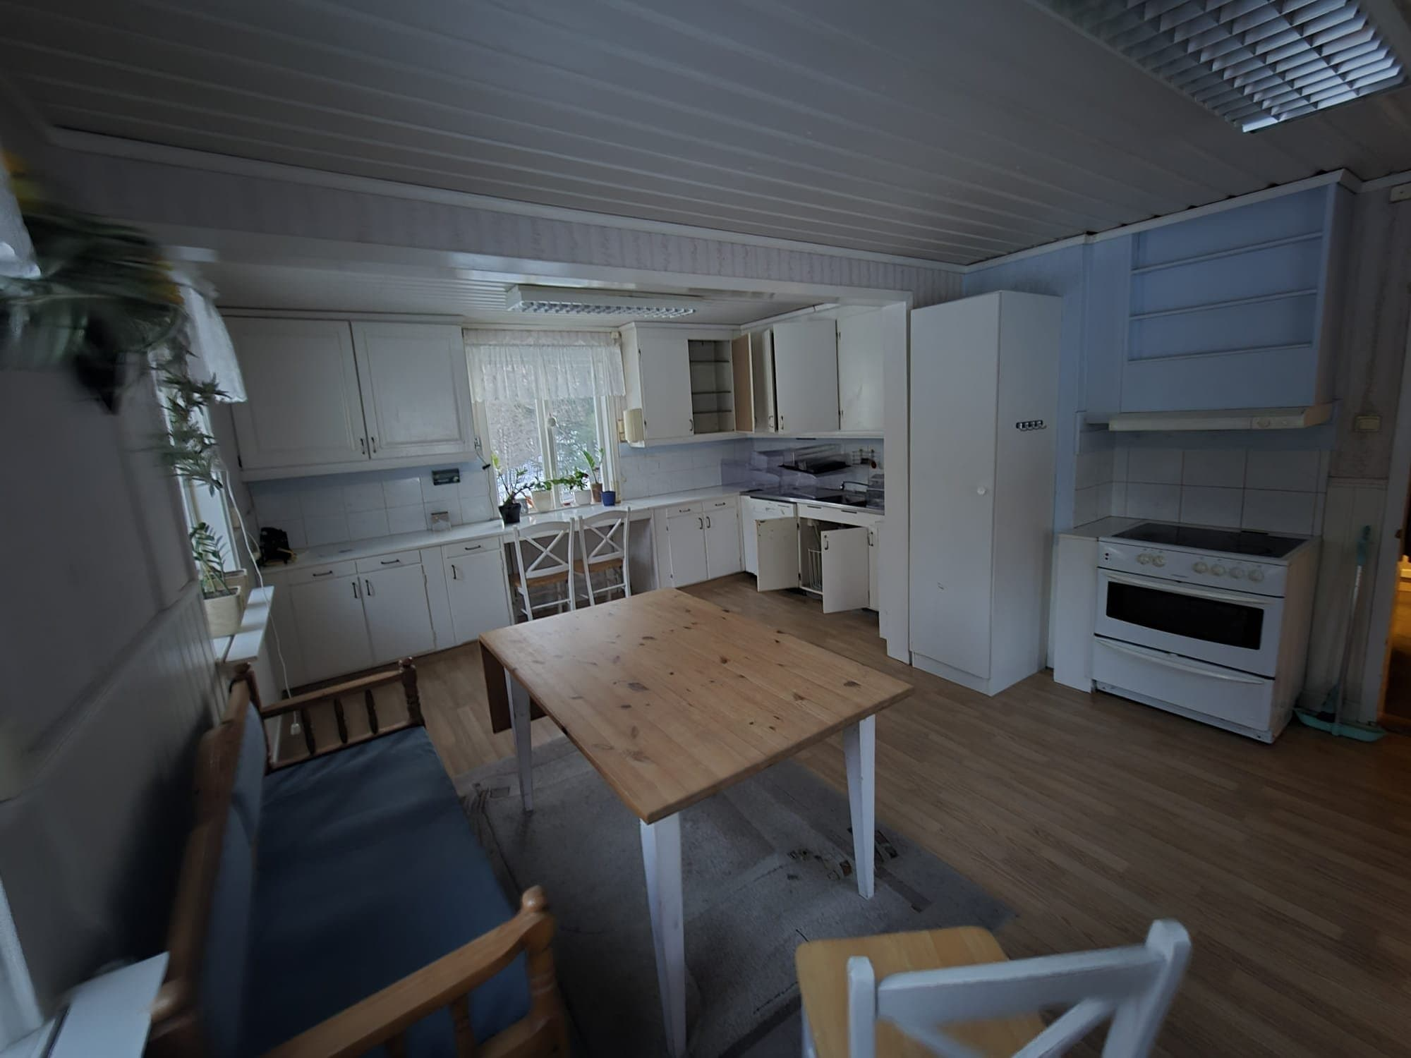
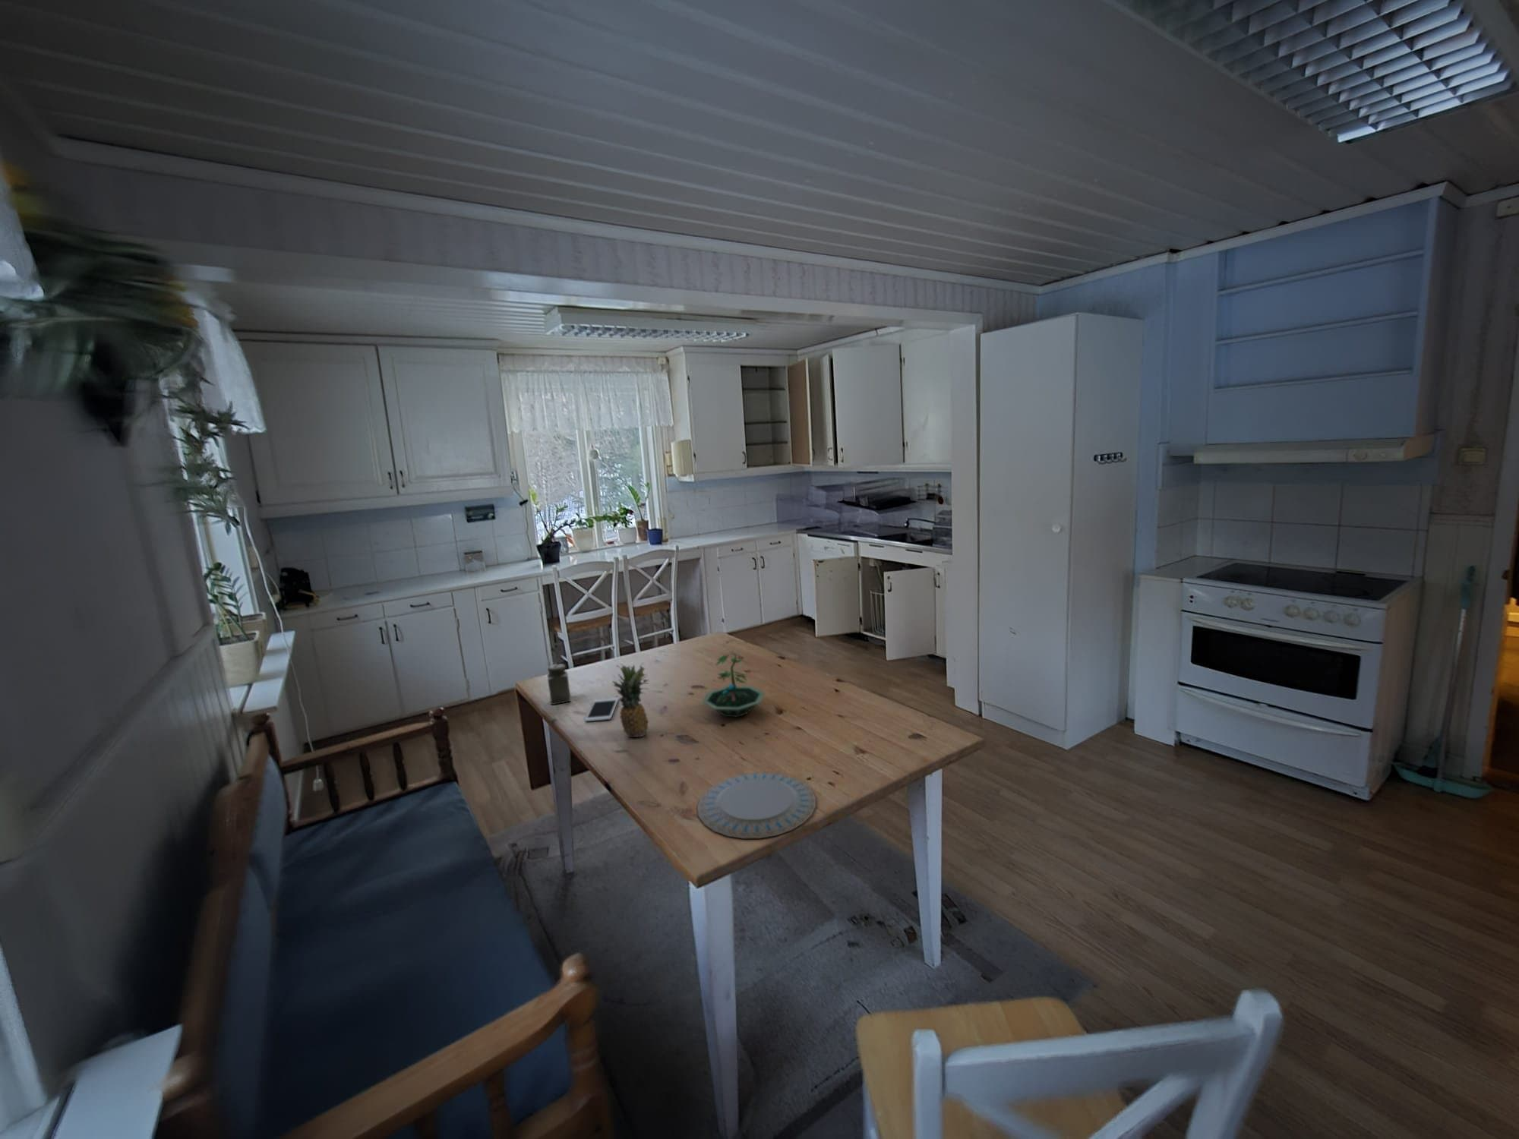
+ fruit (635, 700)
+ cell phone (603, 709)
+ chinaware (756, 800)
+ terrarium (732, 665)
+ salt shaker (559, 683)
